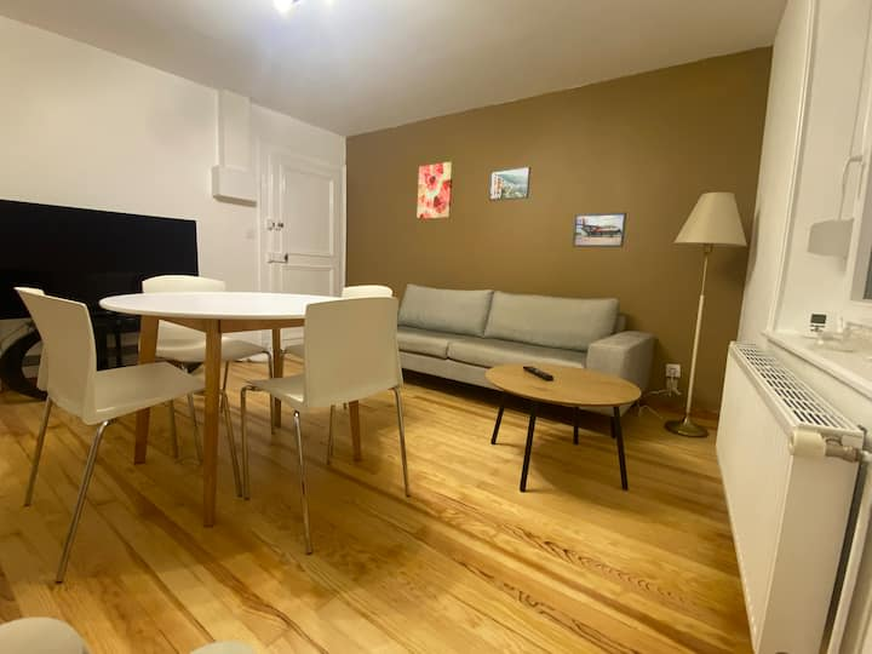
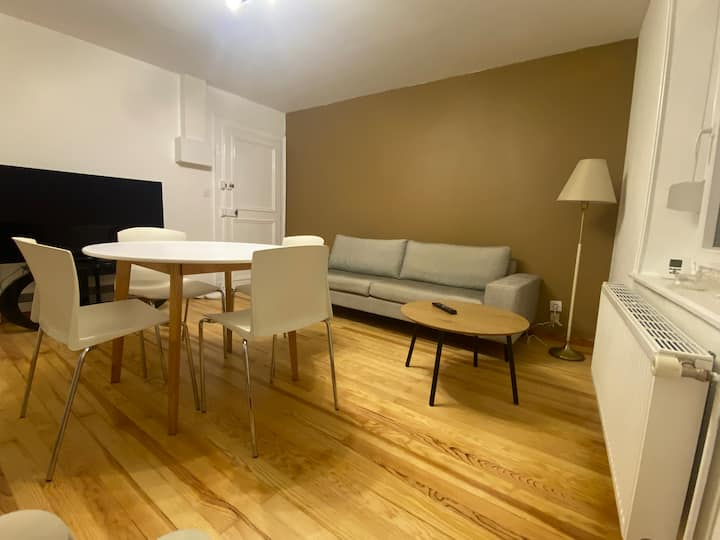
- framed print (598, 230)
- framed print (509, 184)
- wall art (434, 191)
